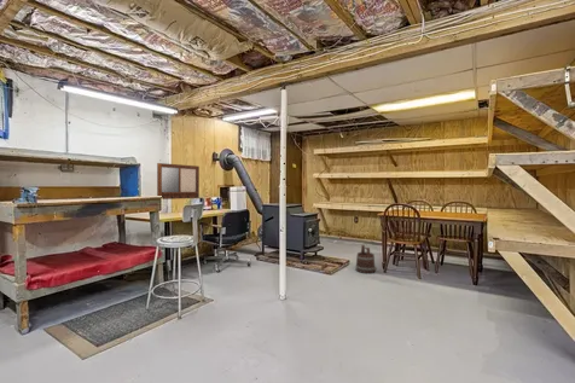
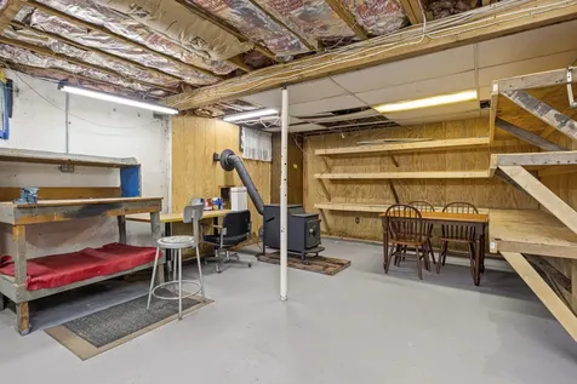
- bucket (365, 257)
- writing board (180, 181)
